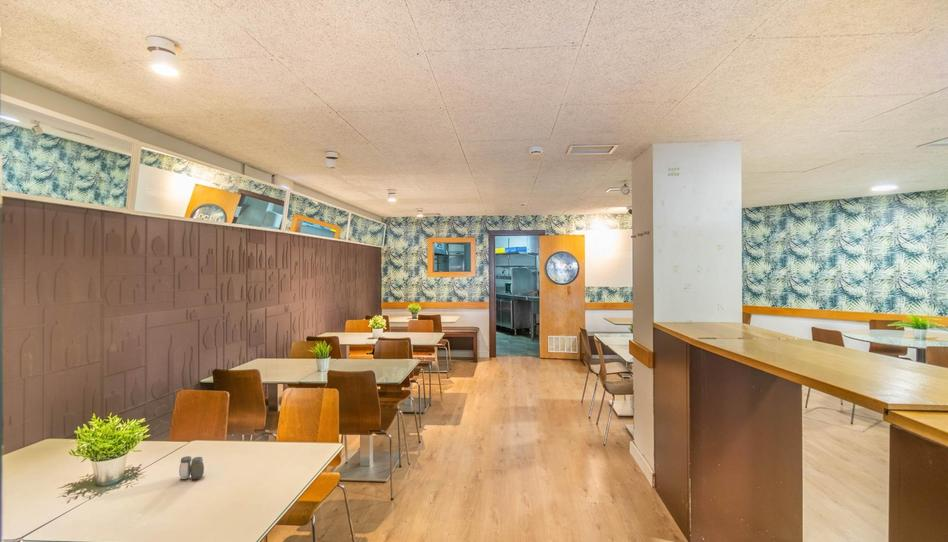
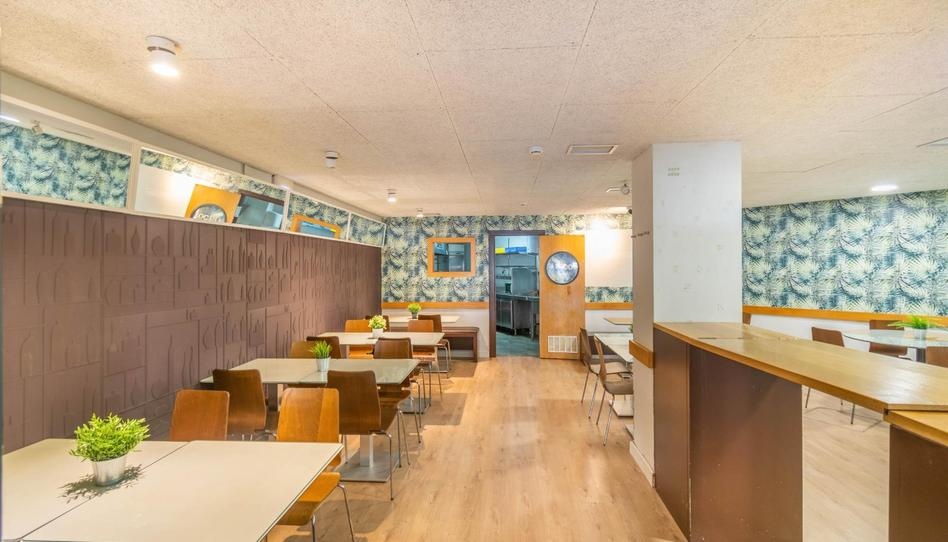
- salt and pepper shaker (191, 467)
